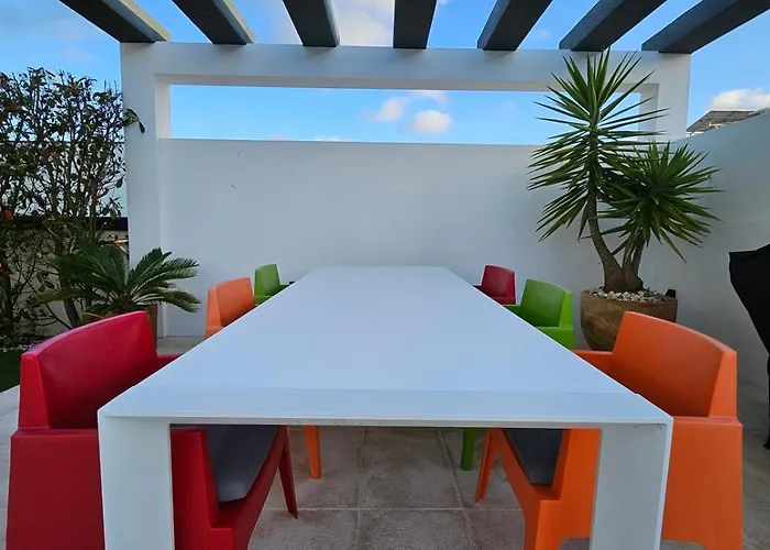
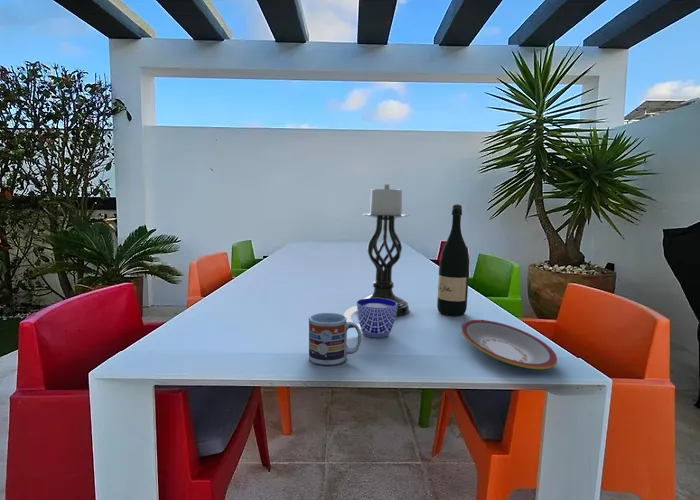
+ cup (370, 318)
+ plate (503, 345)
+ candle holder (385, 248)
+ cup (334, 337)
+ wine bottle (454, 259)
